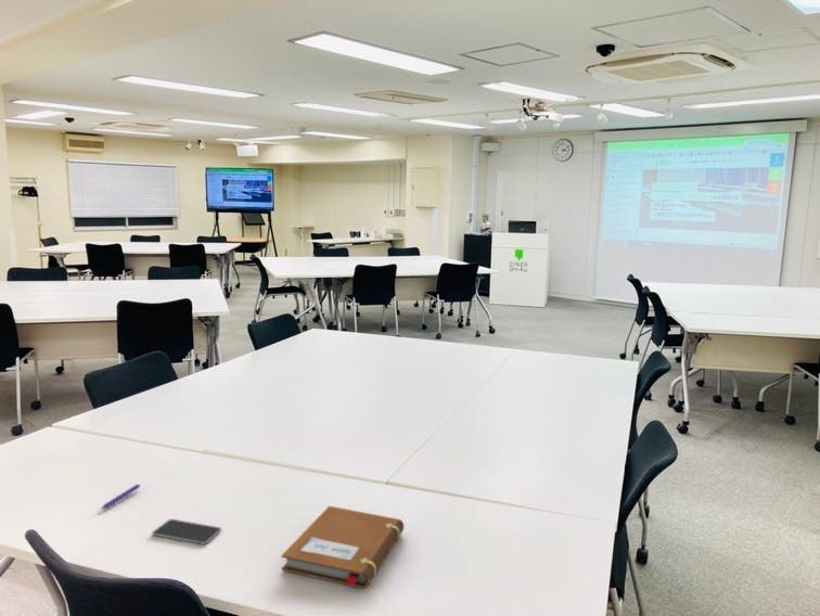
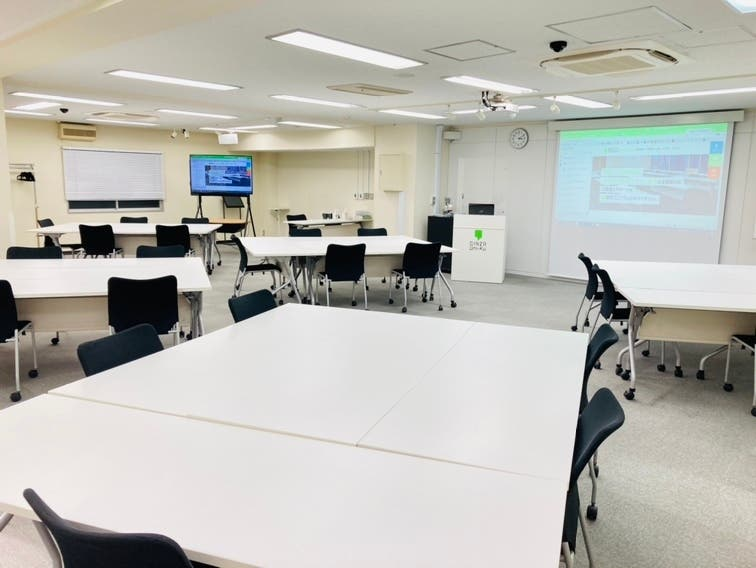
- smartphone (187, 530)
- notebook (345, 544)
- pen (120, 496)
